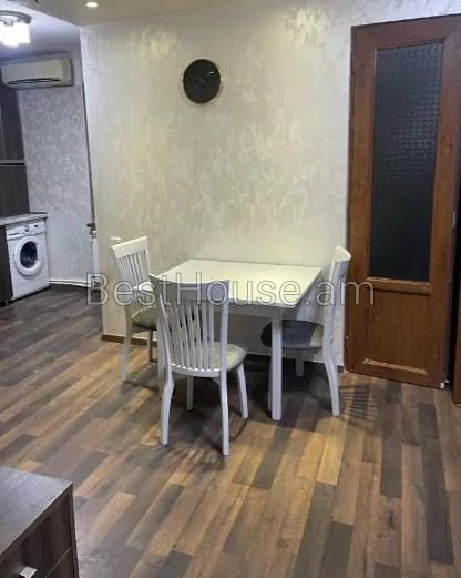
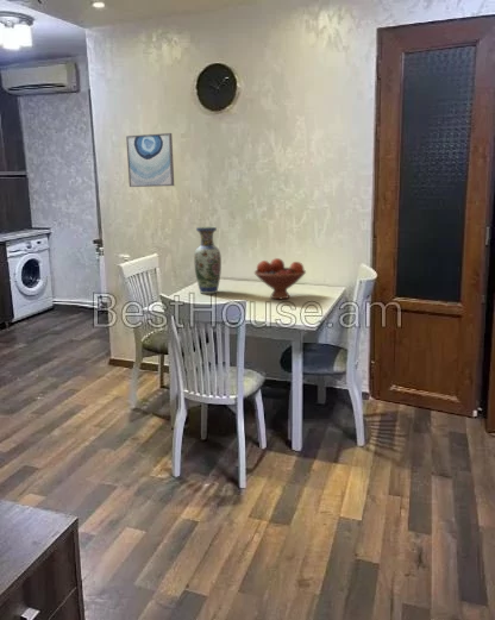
+ fruit bowl (280, 278)
+ vase (207, 259)
+ wall art (150, 161)
